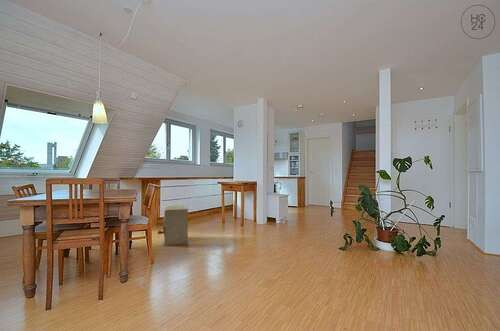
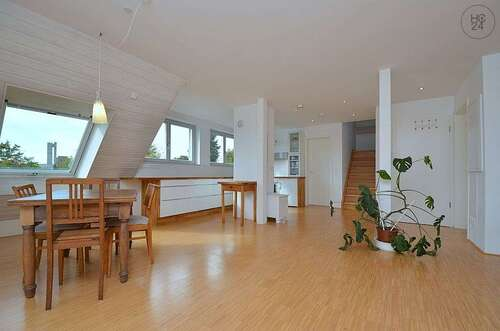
- cardboard box (174, 224)
